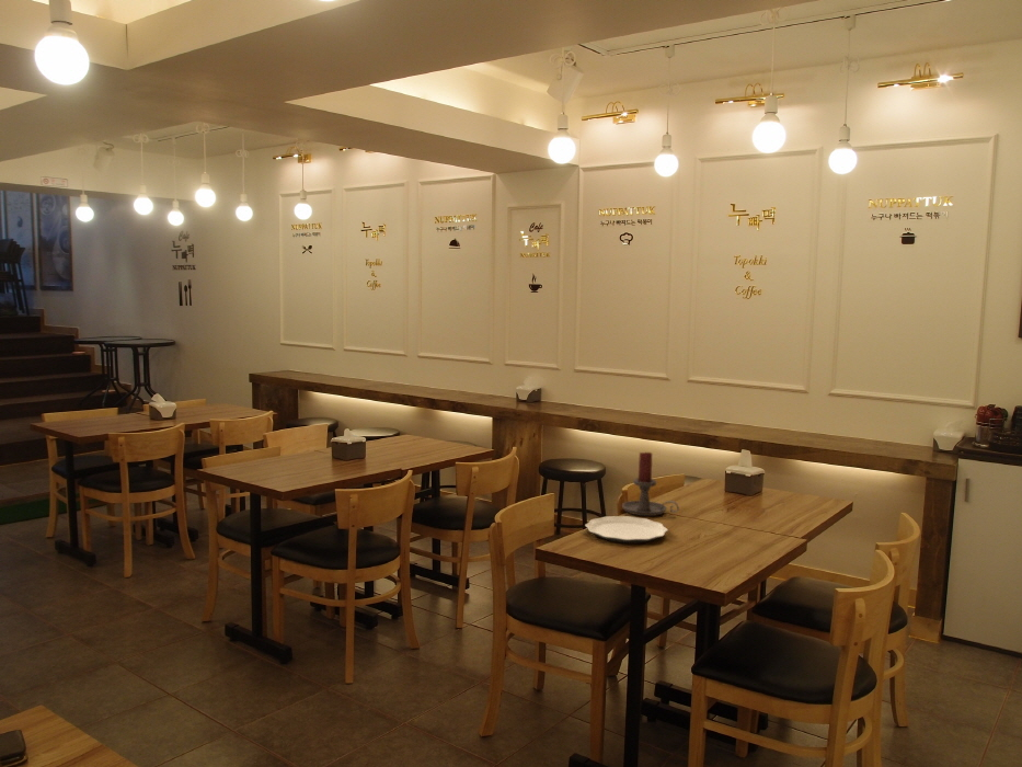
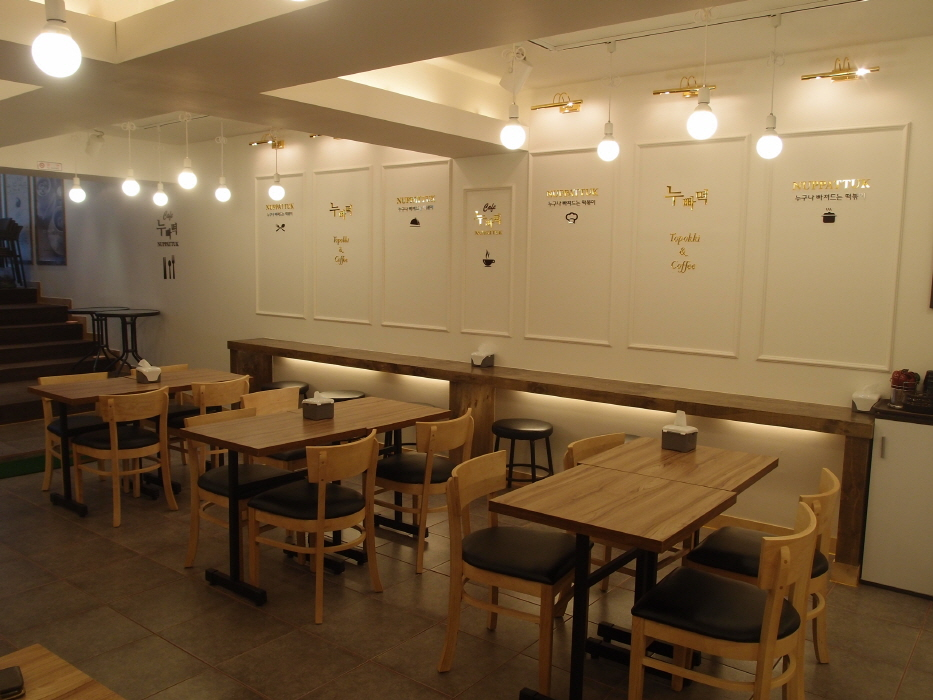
- candle holder (651, 482)
- plate (625, 529)
